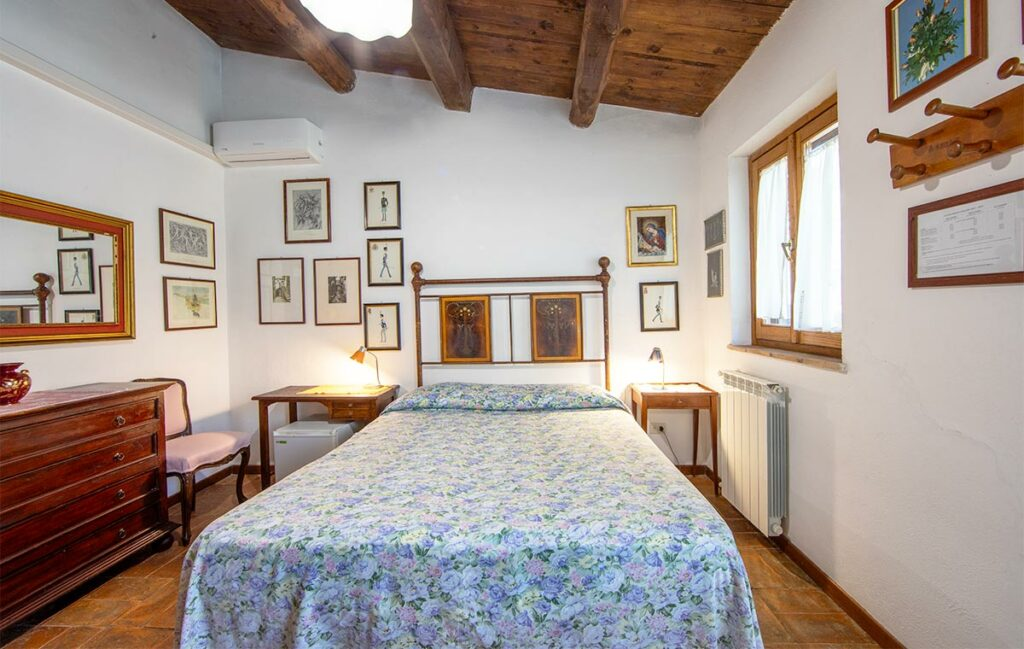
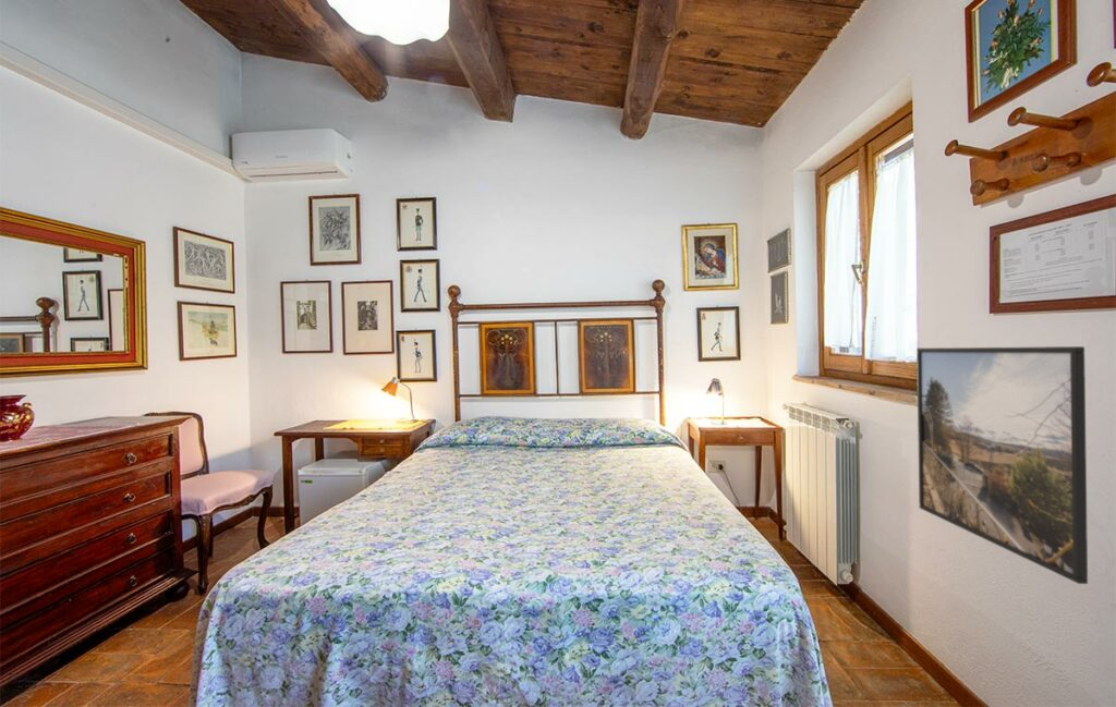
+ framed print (985, 442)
